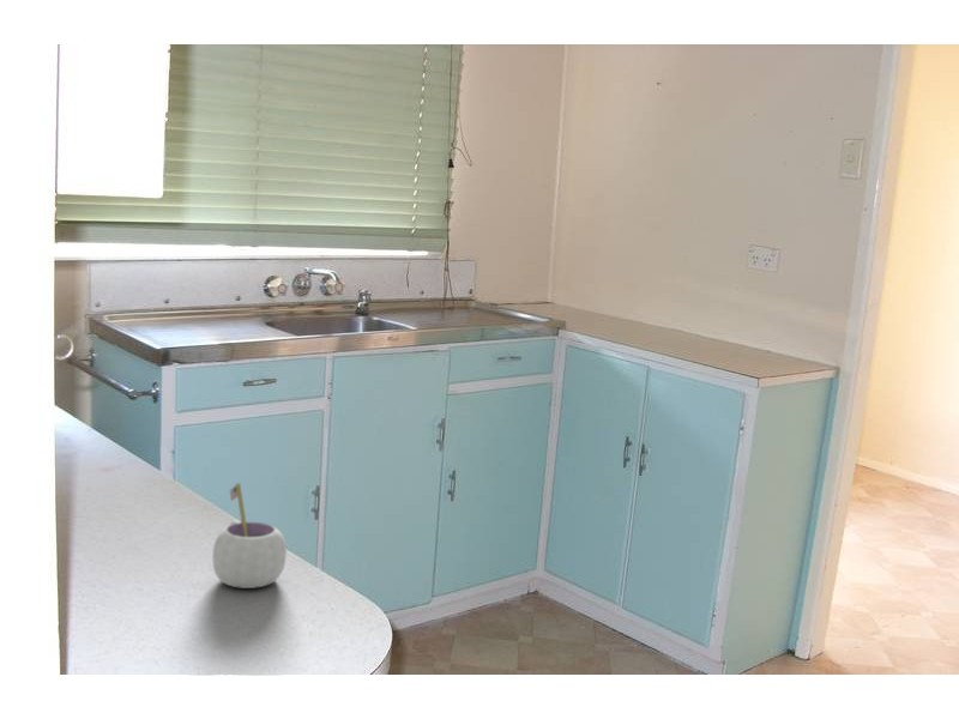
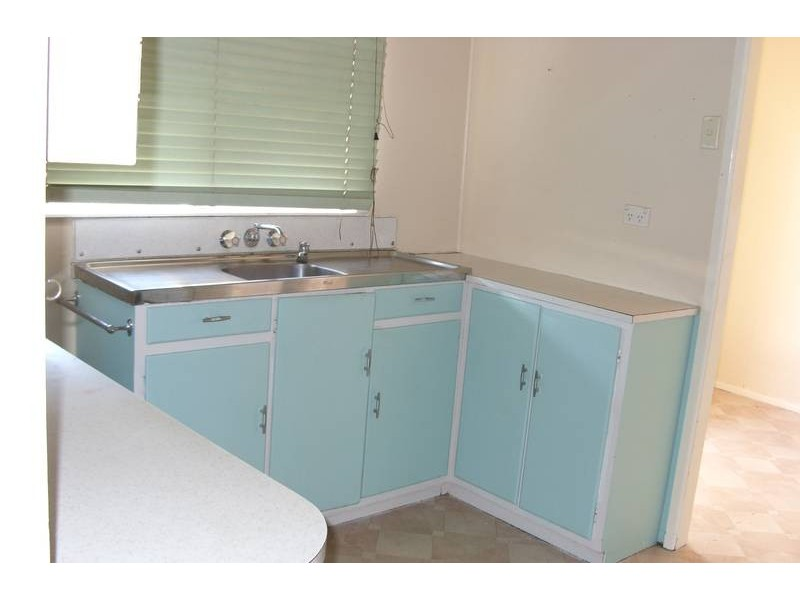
- mug (246, 532)
